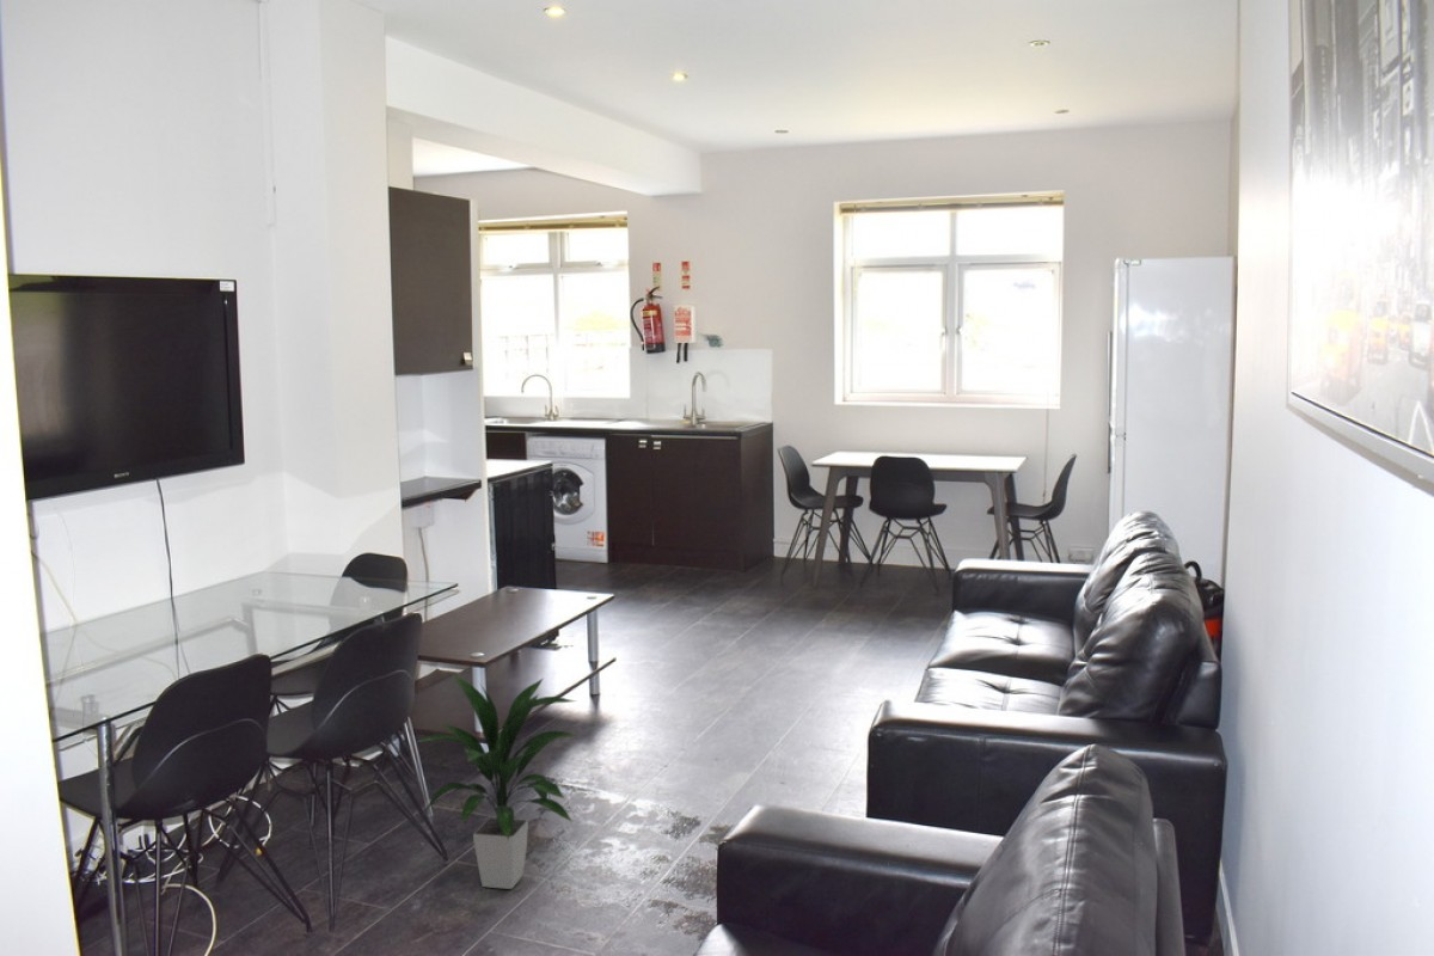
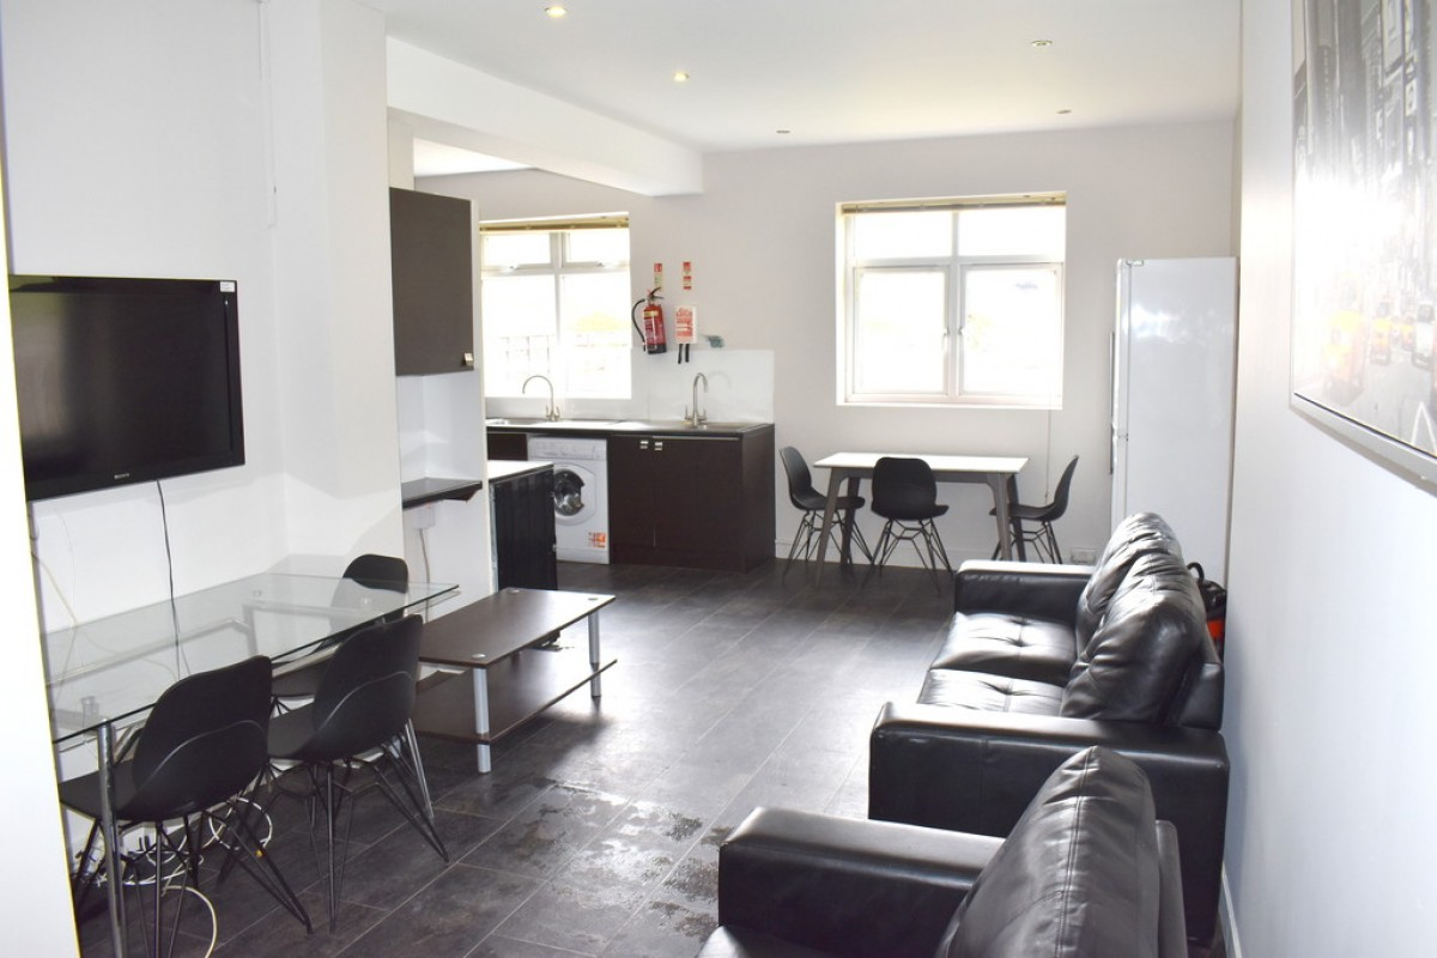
- indoor plant (505, 777)
